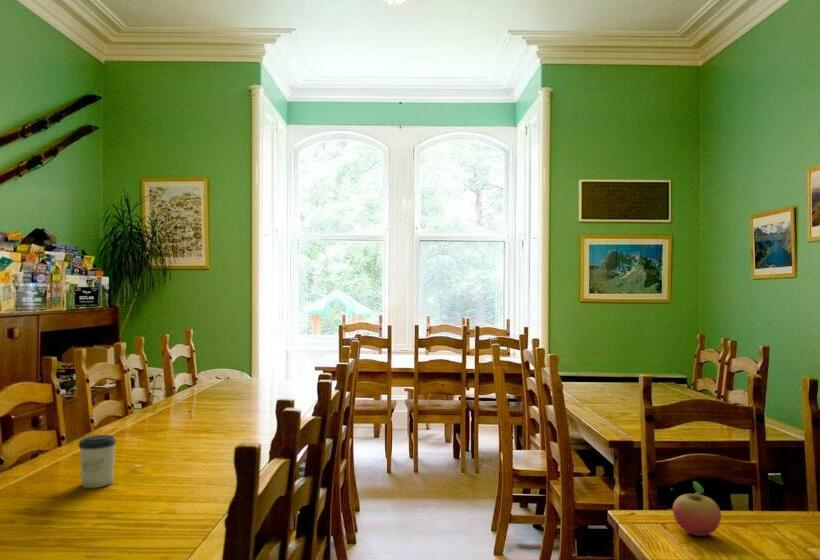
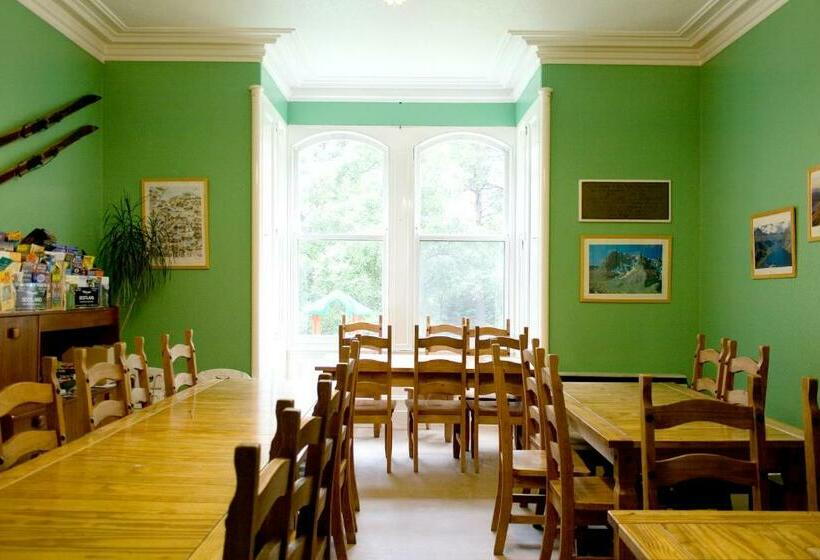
- fruit (696, 509)
- cup (97, 461)
